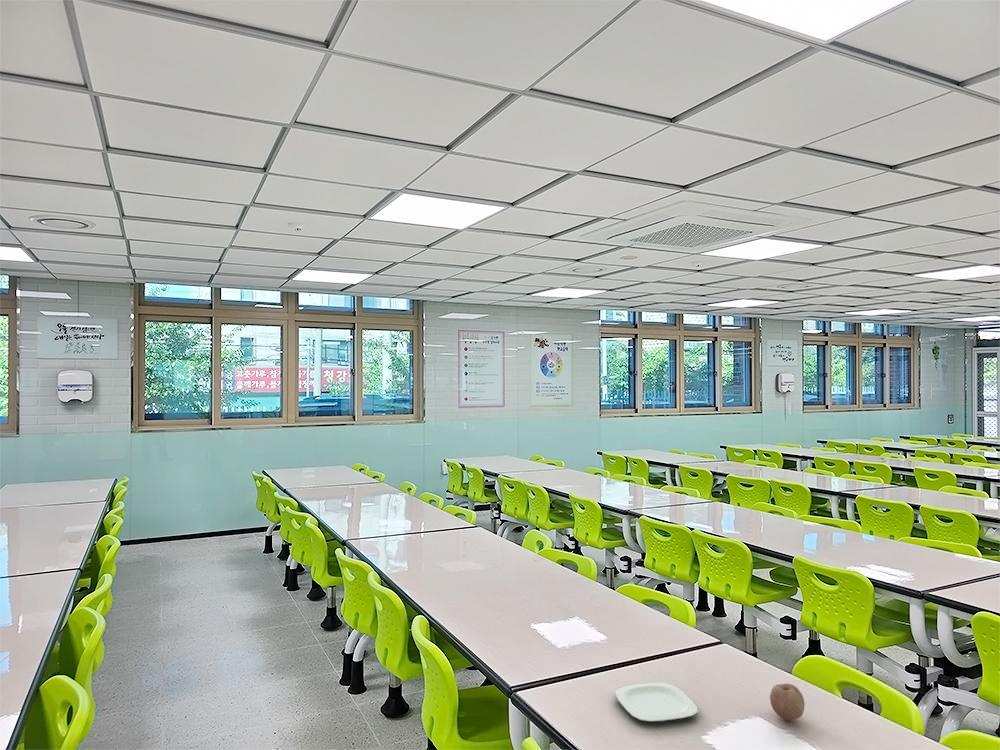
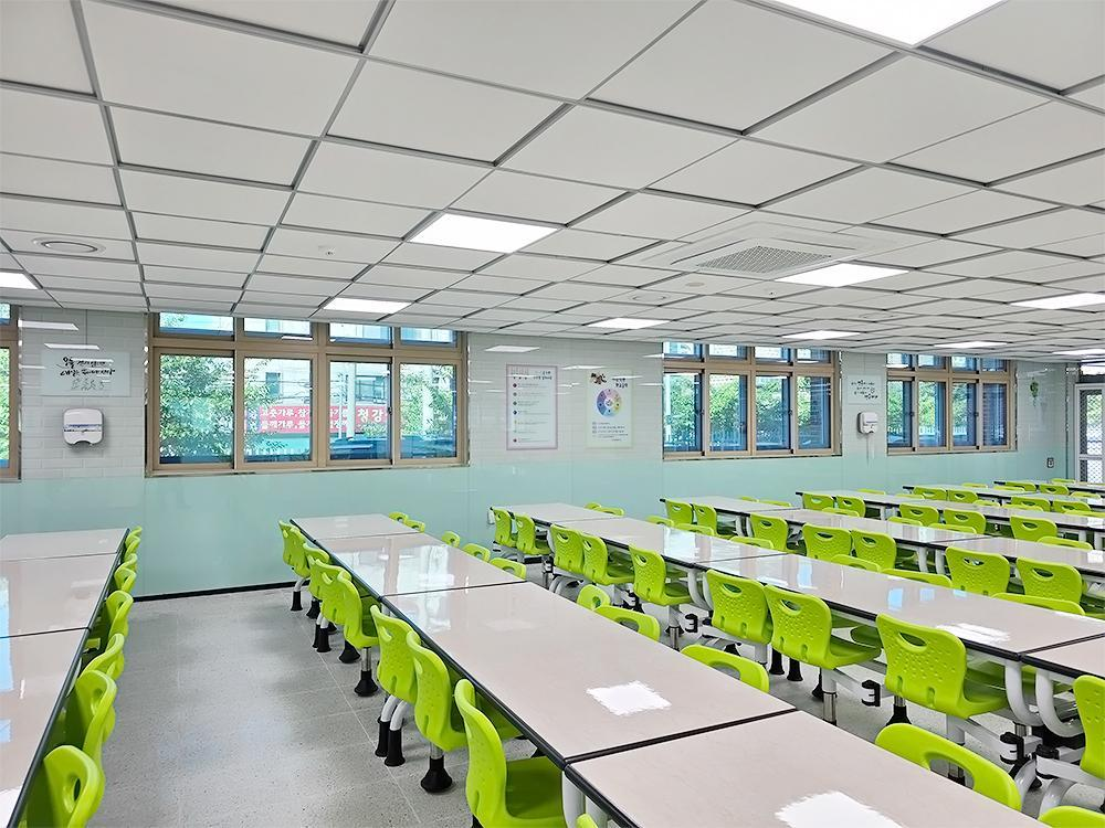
- plate (655, 703)
- fruit (787, 702)
